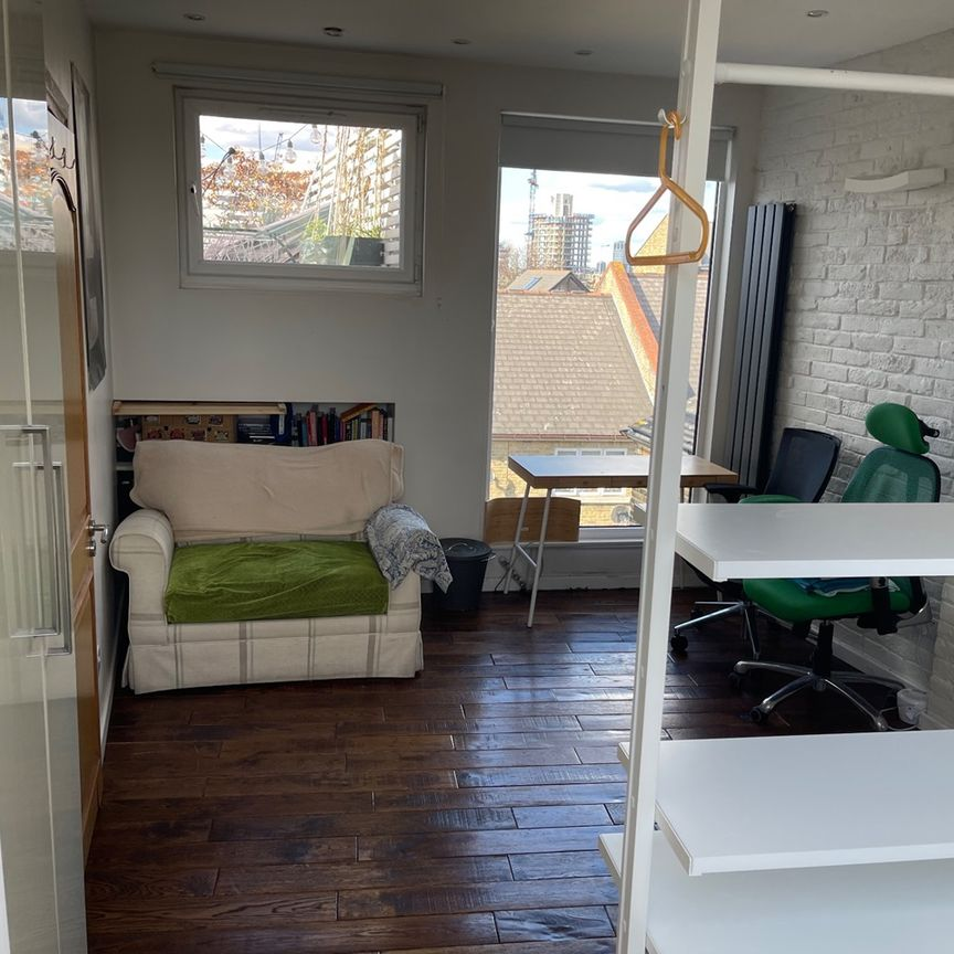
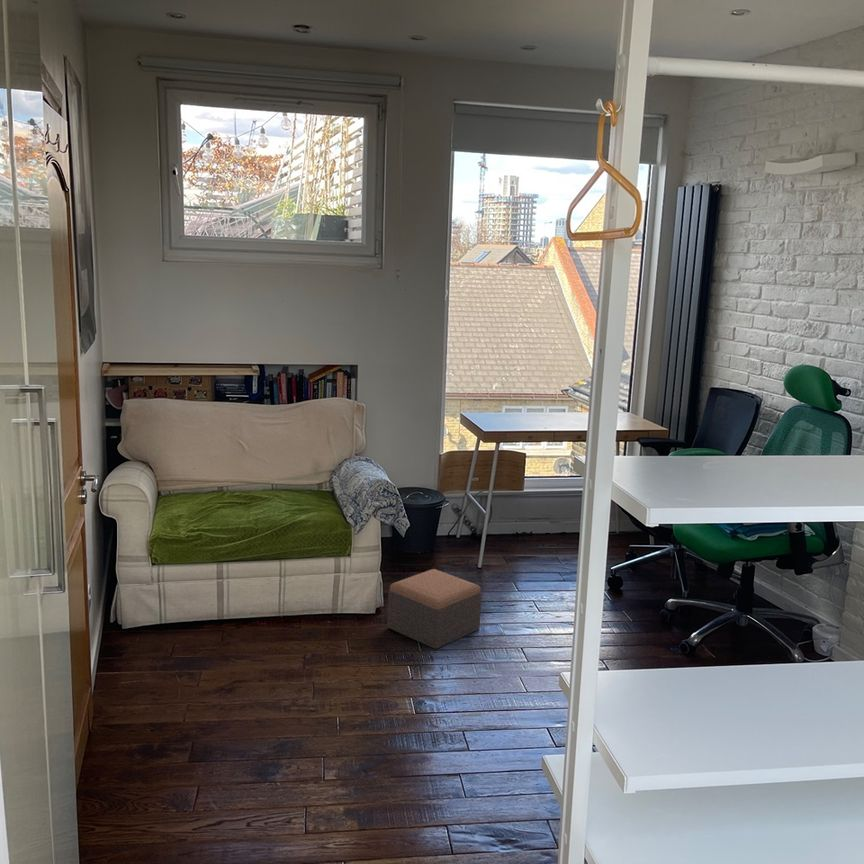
+ footstool (434, 605)
